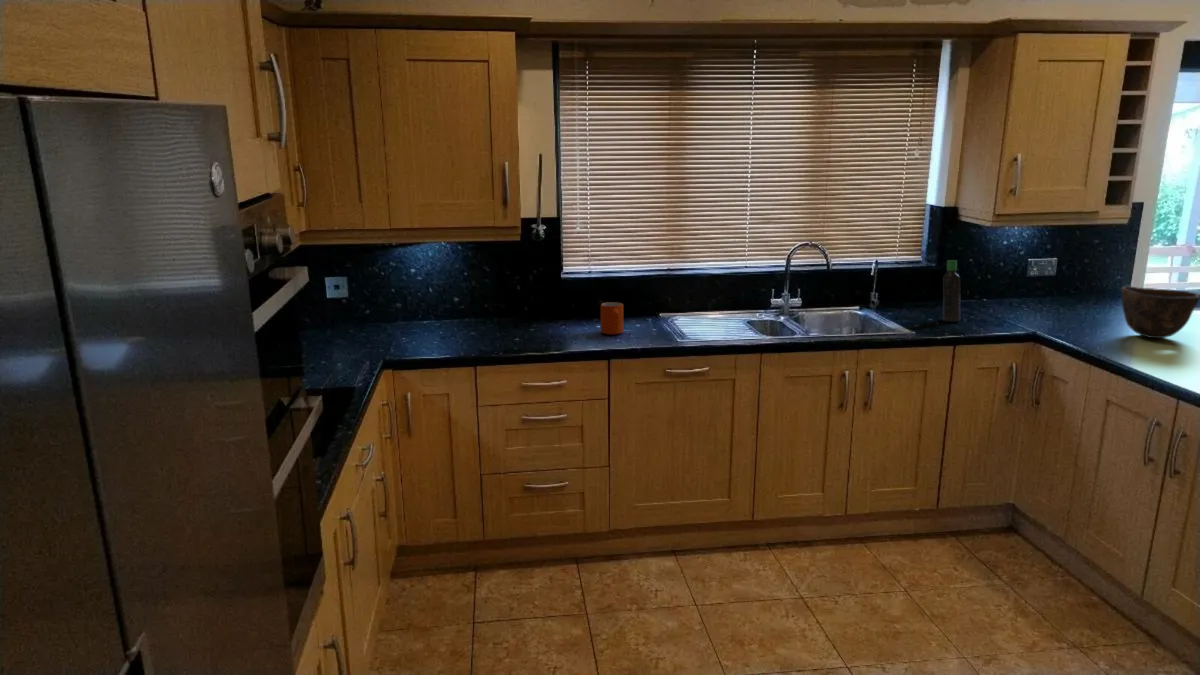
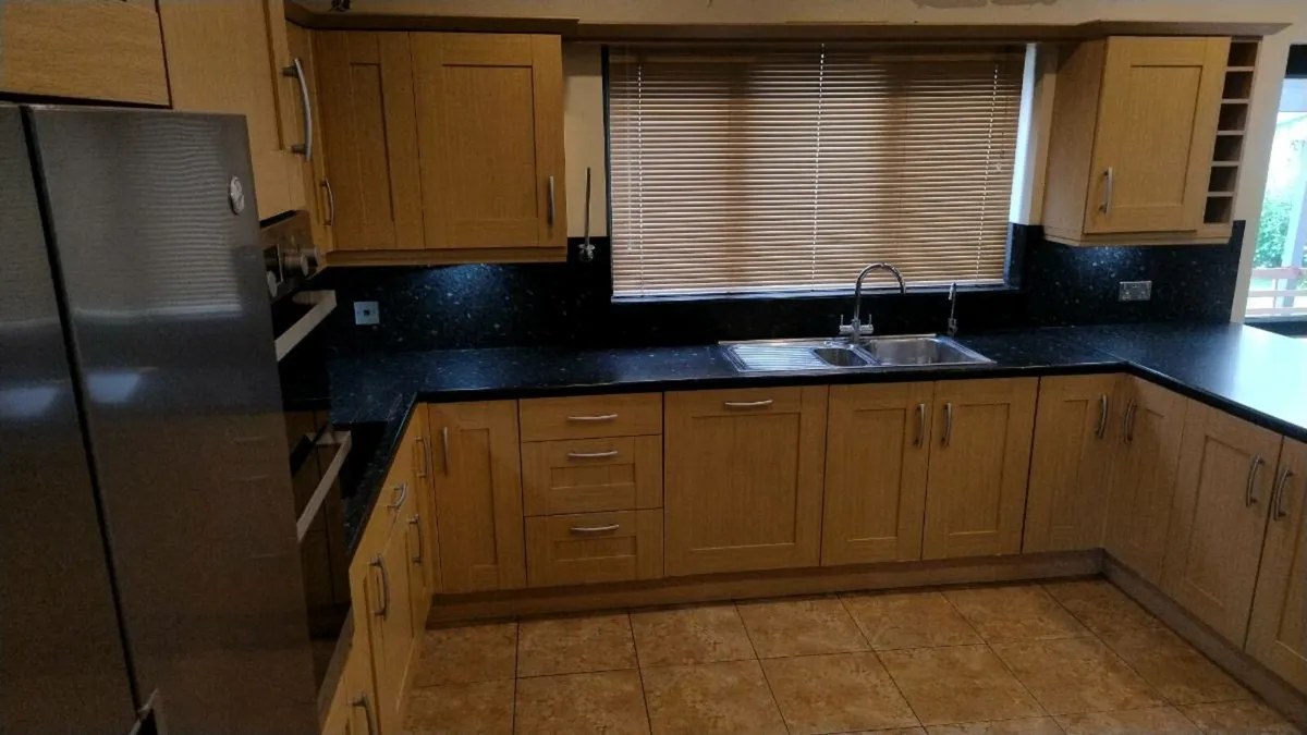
- mug (614, 319)
- bowl (1156, 313)
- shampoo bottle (952, 290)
